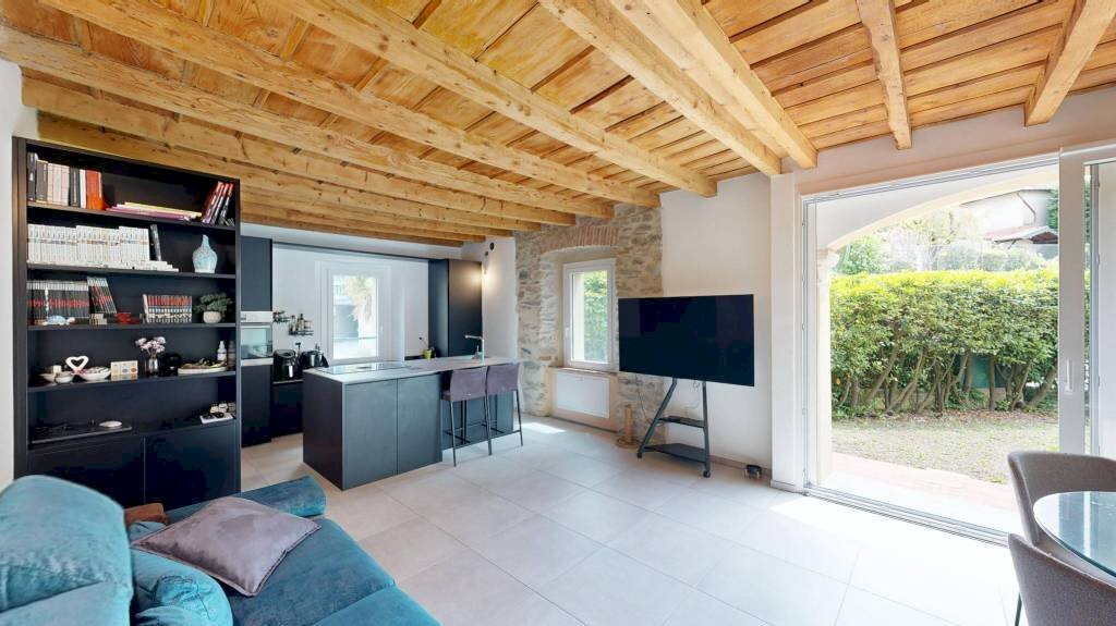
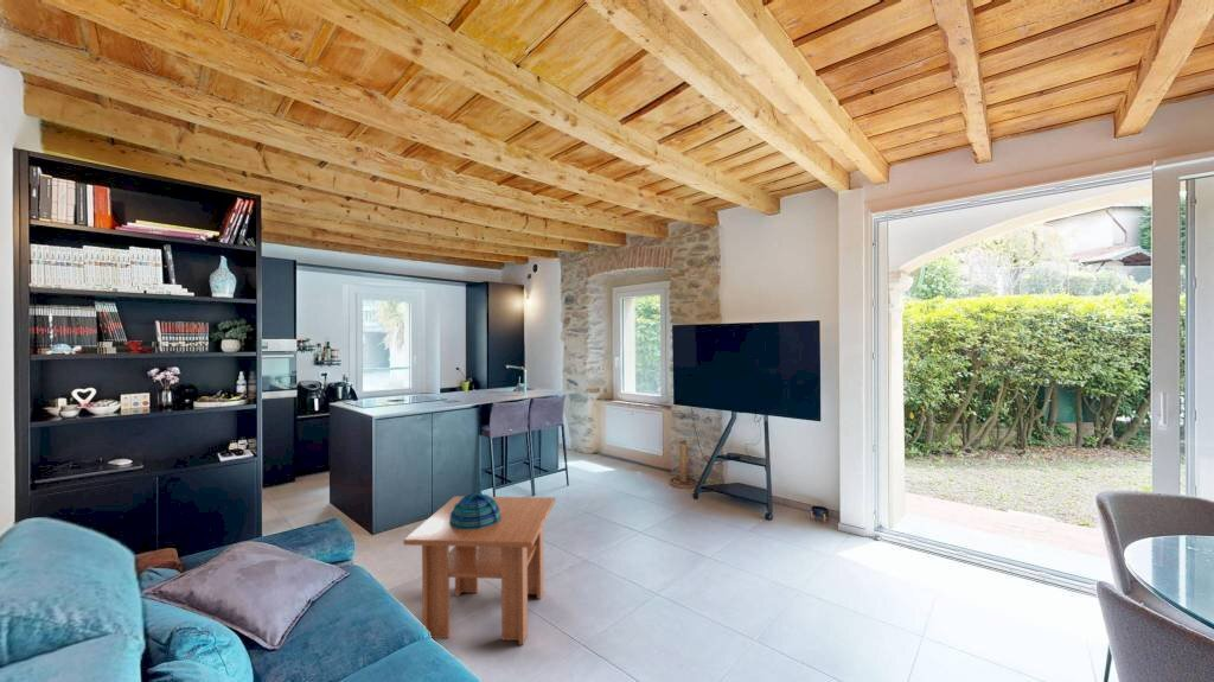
+ decorative bowl (474, 506)
+ coffee table (488, 565)
